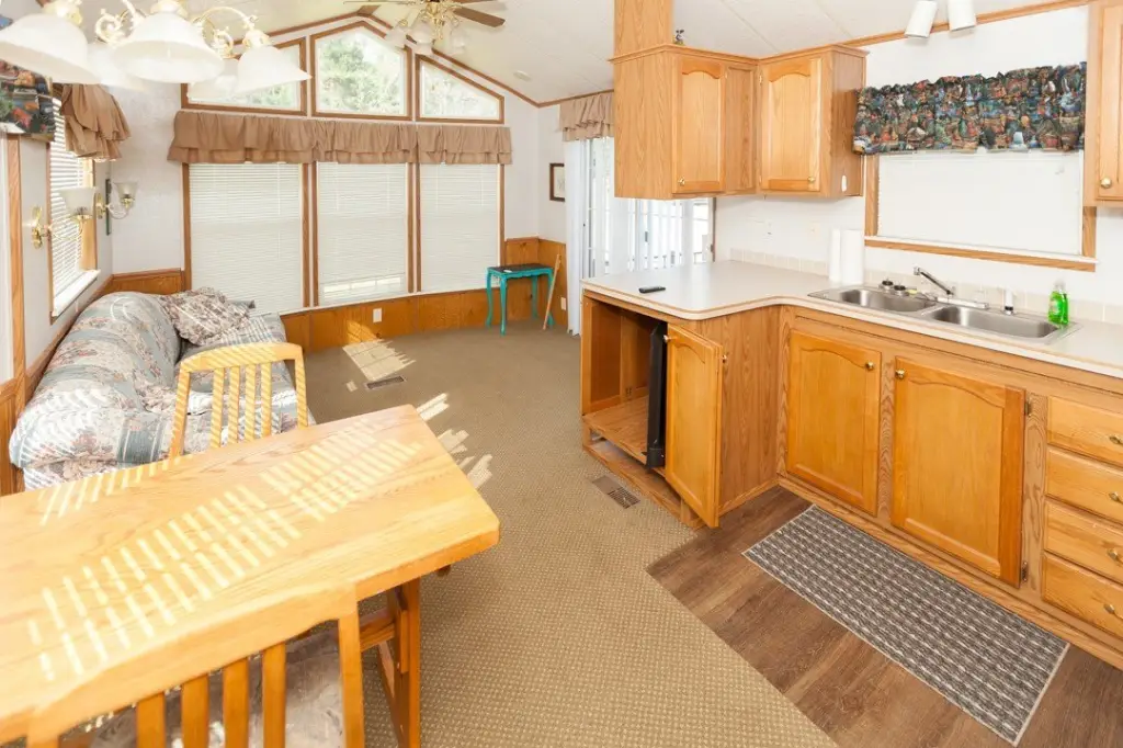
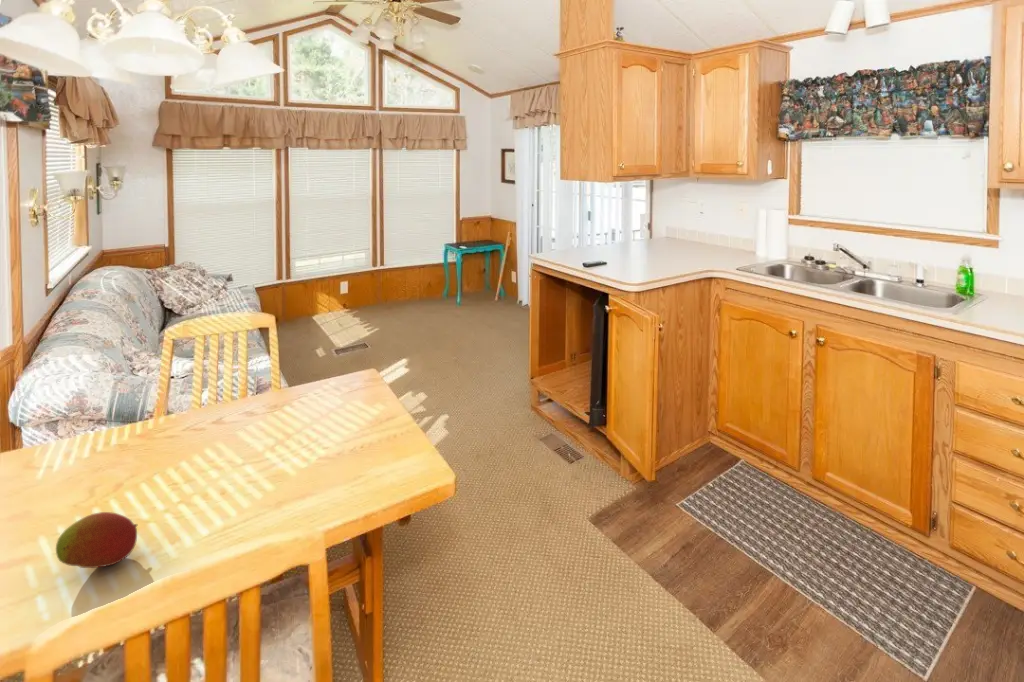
+ fruit (100, 540)
